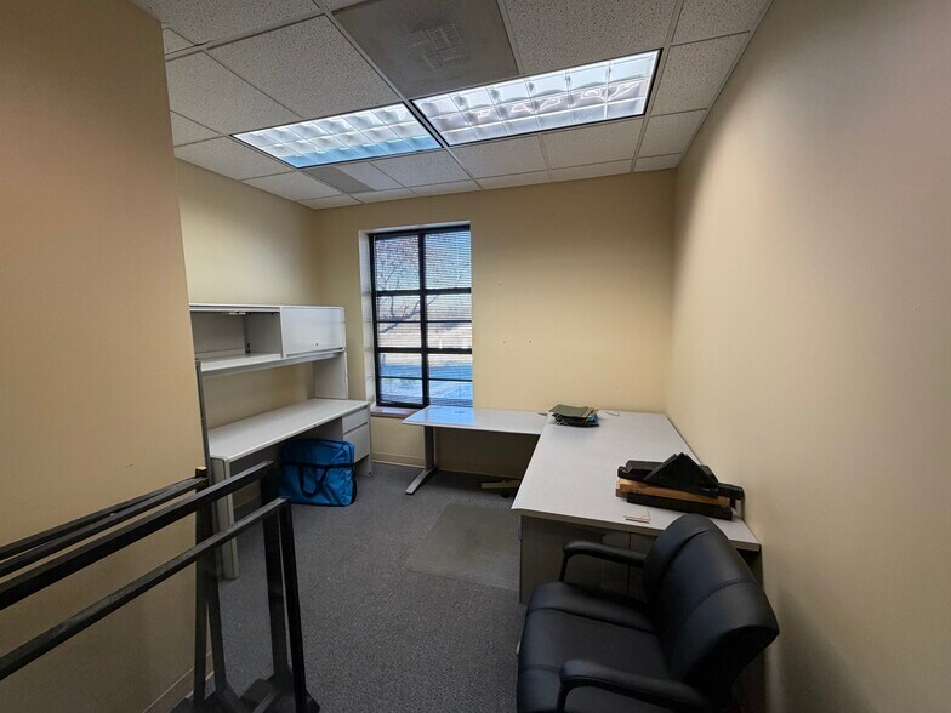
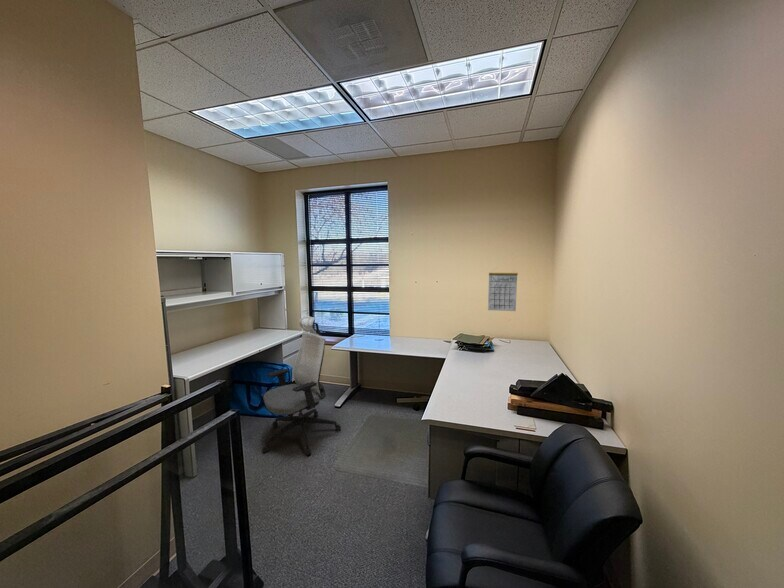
+ calendar (502, 287)
+ office chair (295, 378)
